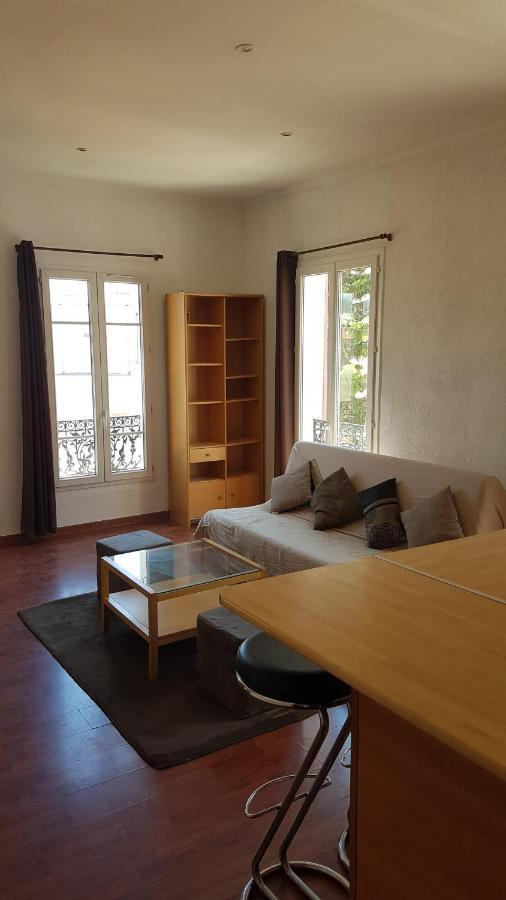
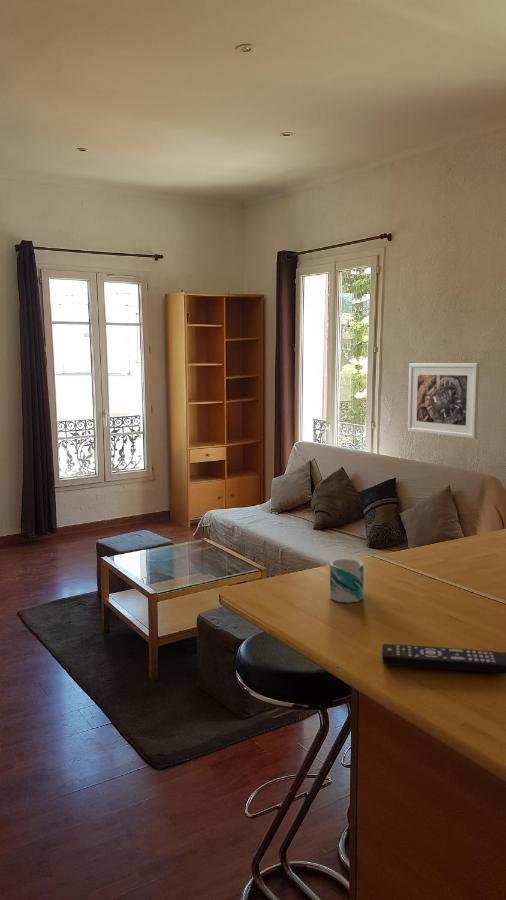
+ remote control (448, 659)
+ mug (347, 577)
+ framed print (441, 399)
